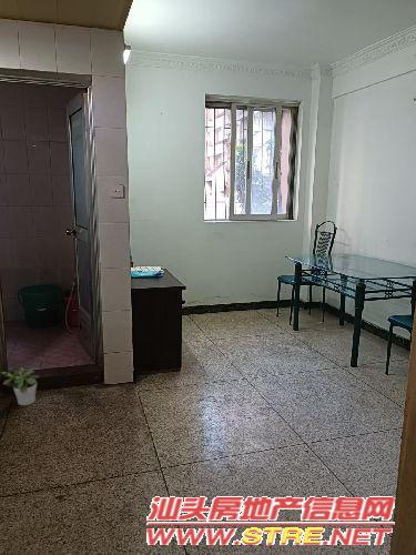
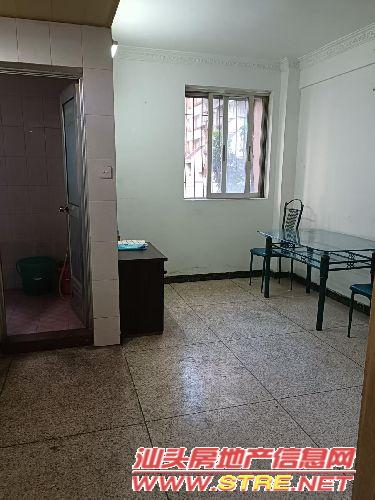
- potted plant (20, 385)
